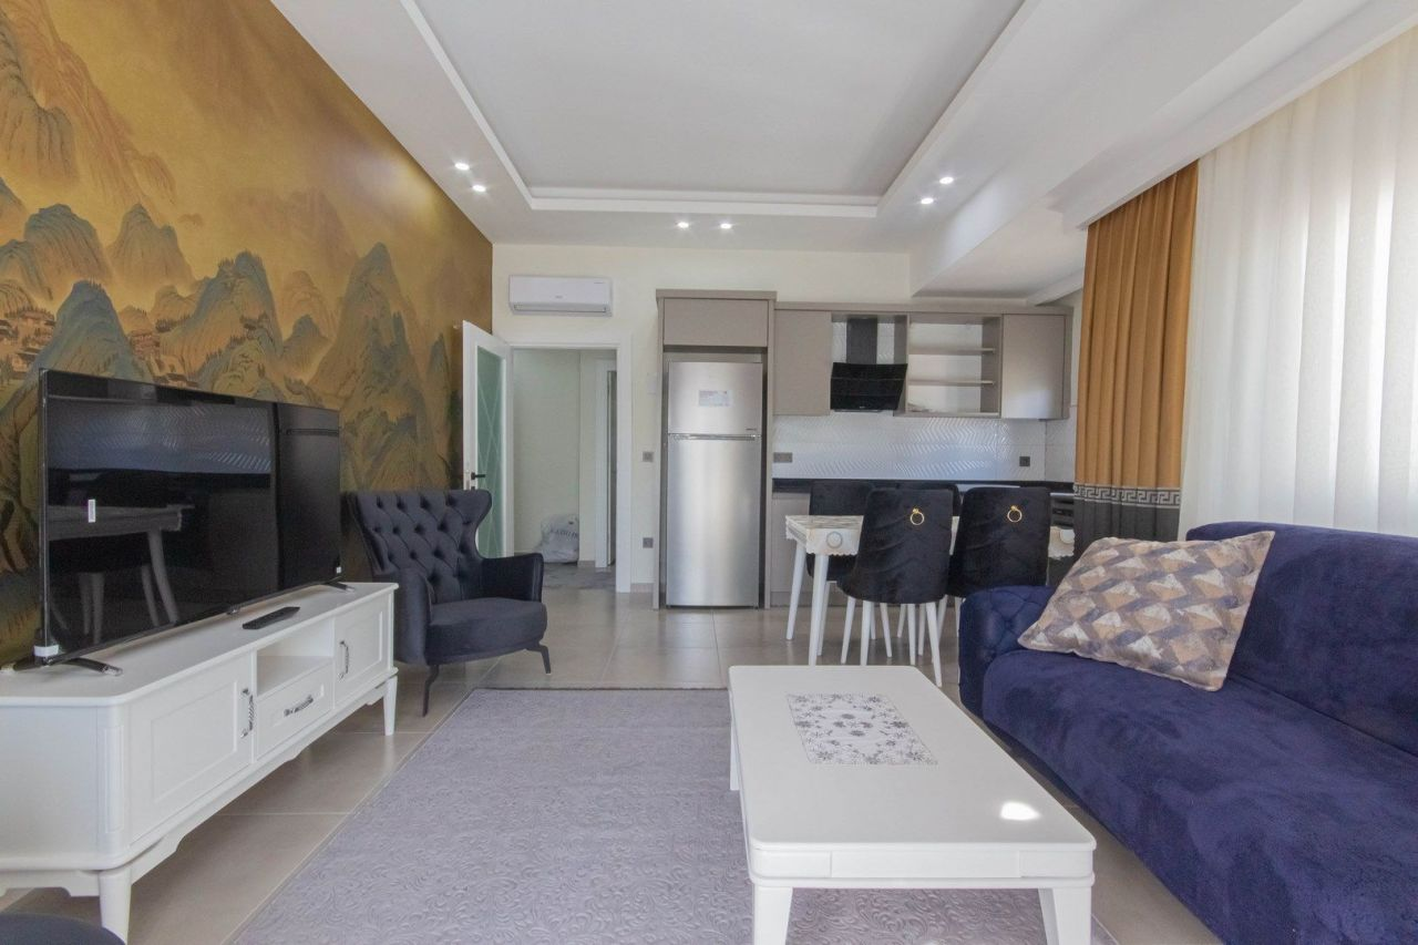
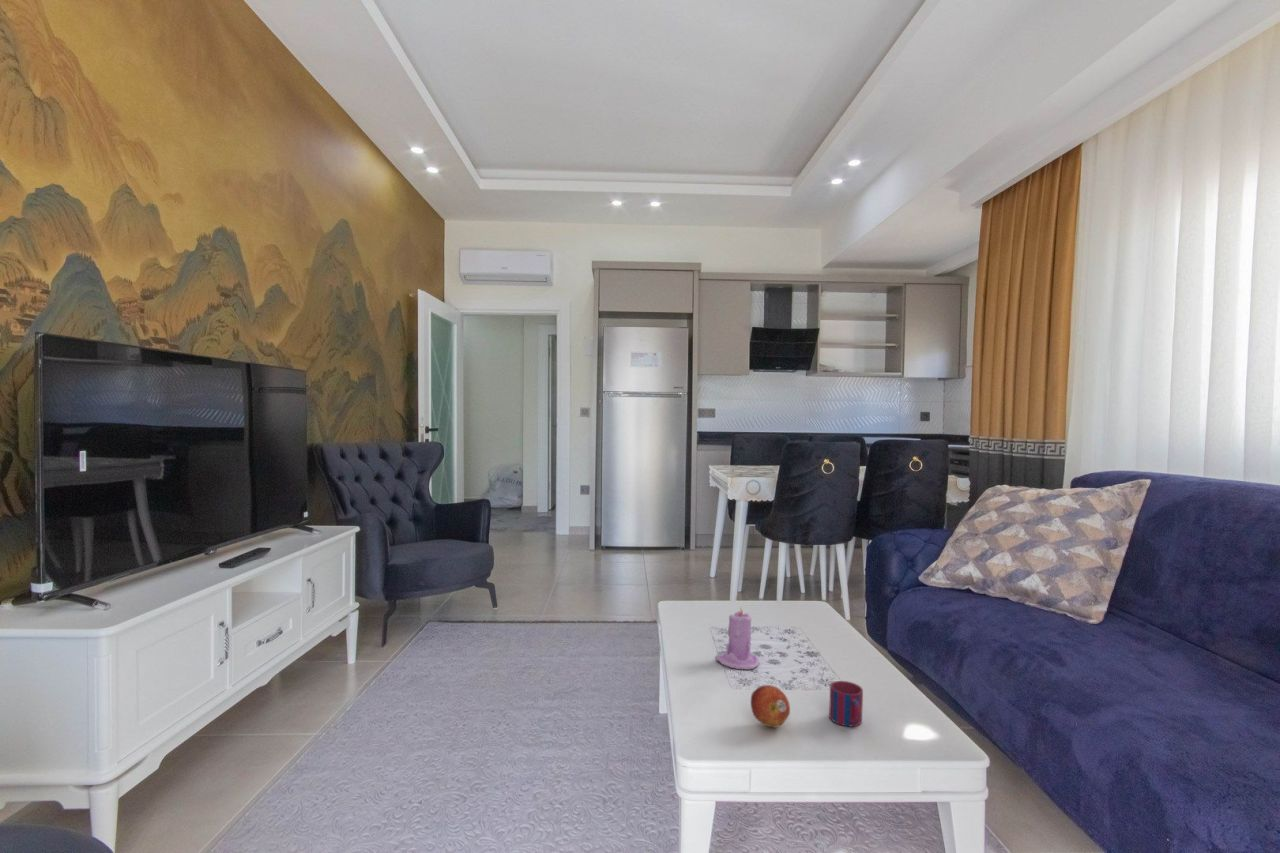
+ candle (740, 633)
+ fruit (771, 707)
+ mug (848, 706)
